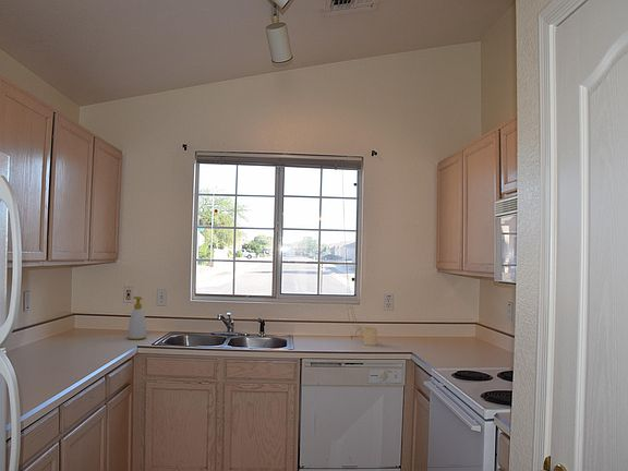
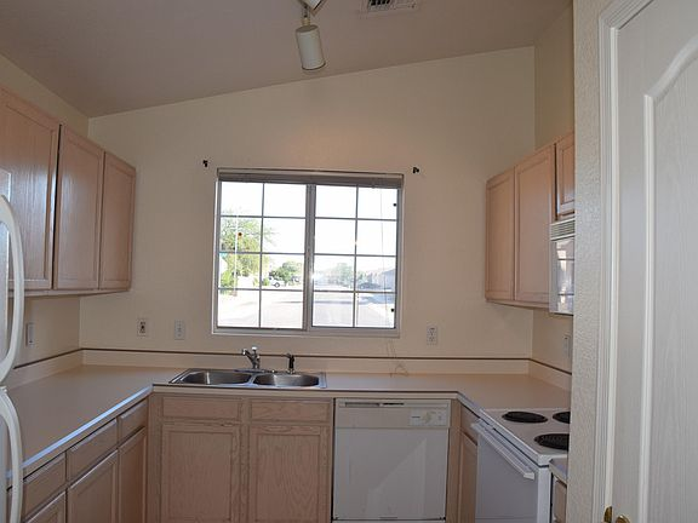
- mug (367, 336)
- soap bottle (137, 317)
